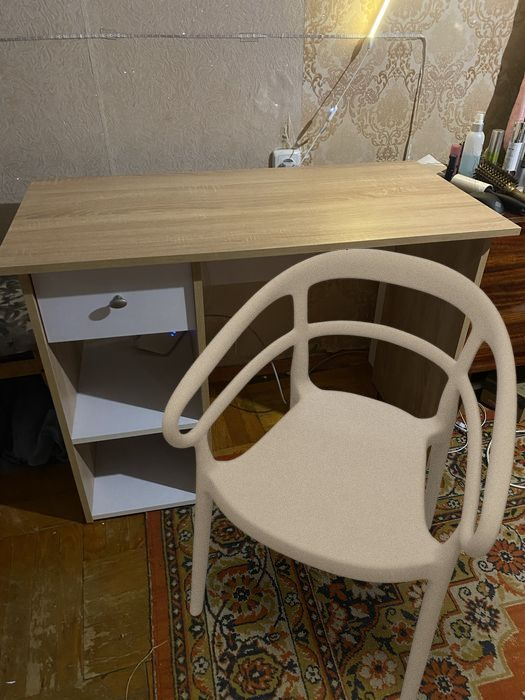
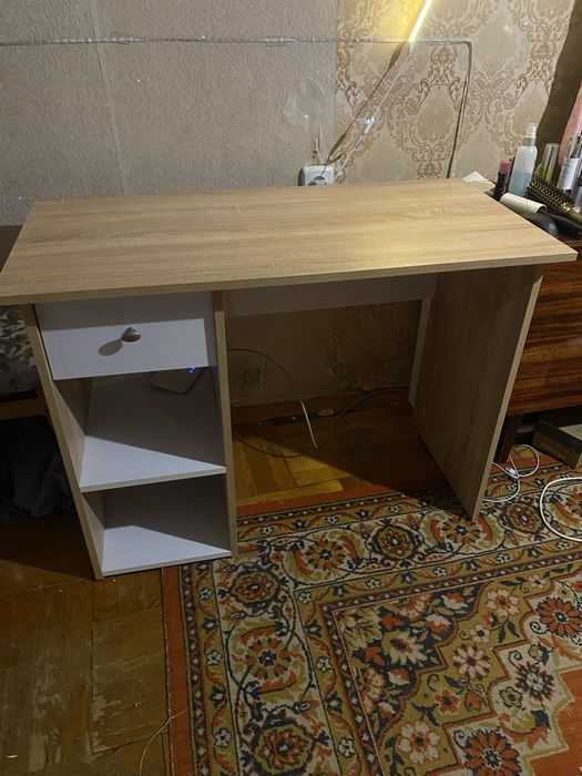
- chair (344, 465)
